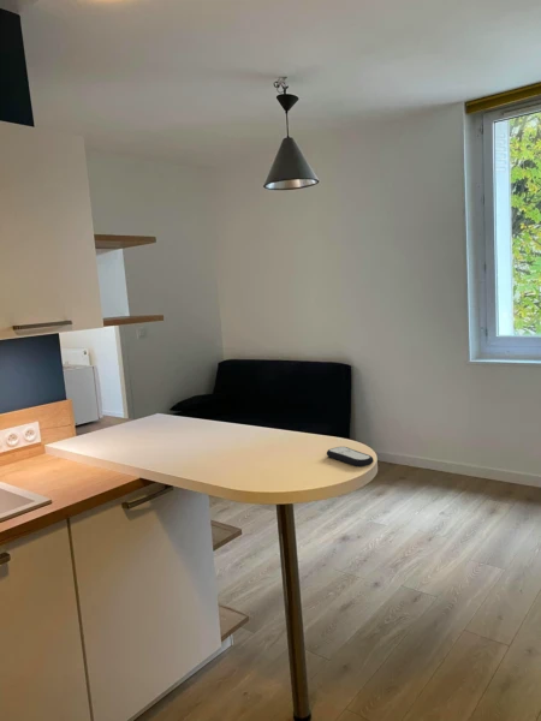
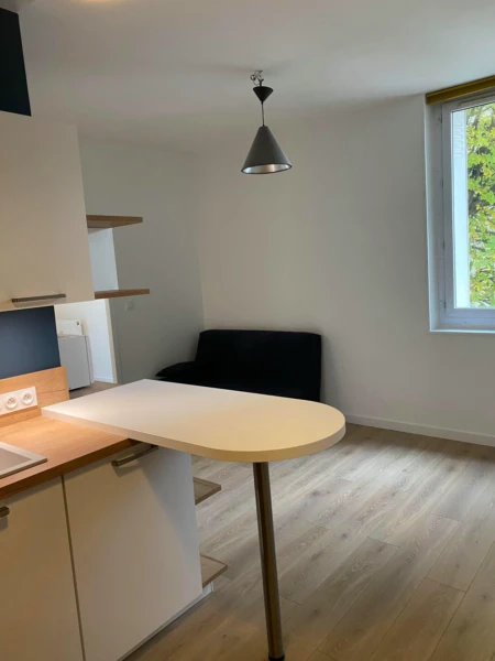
- remote control (350, 455)
